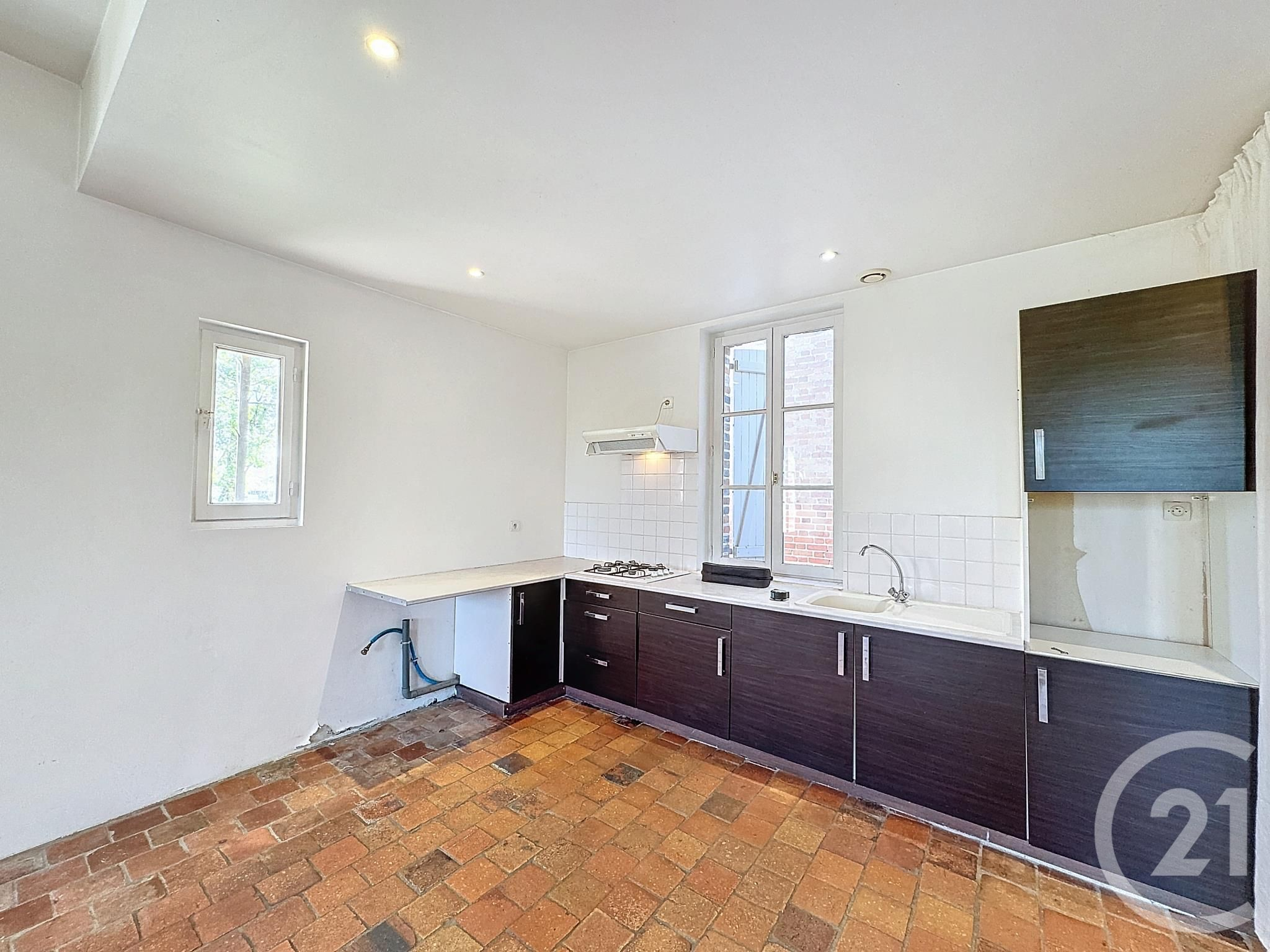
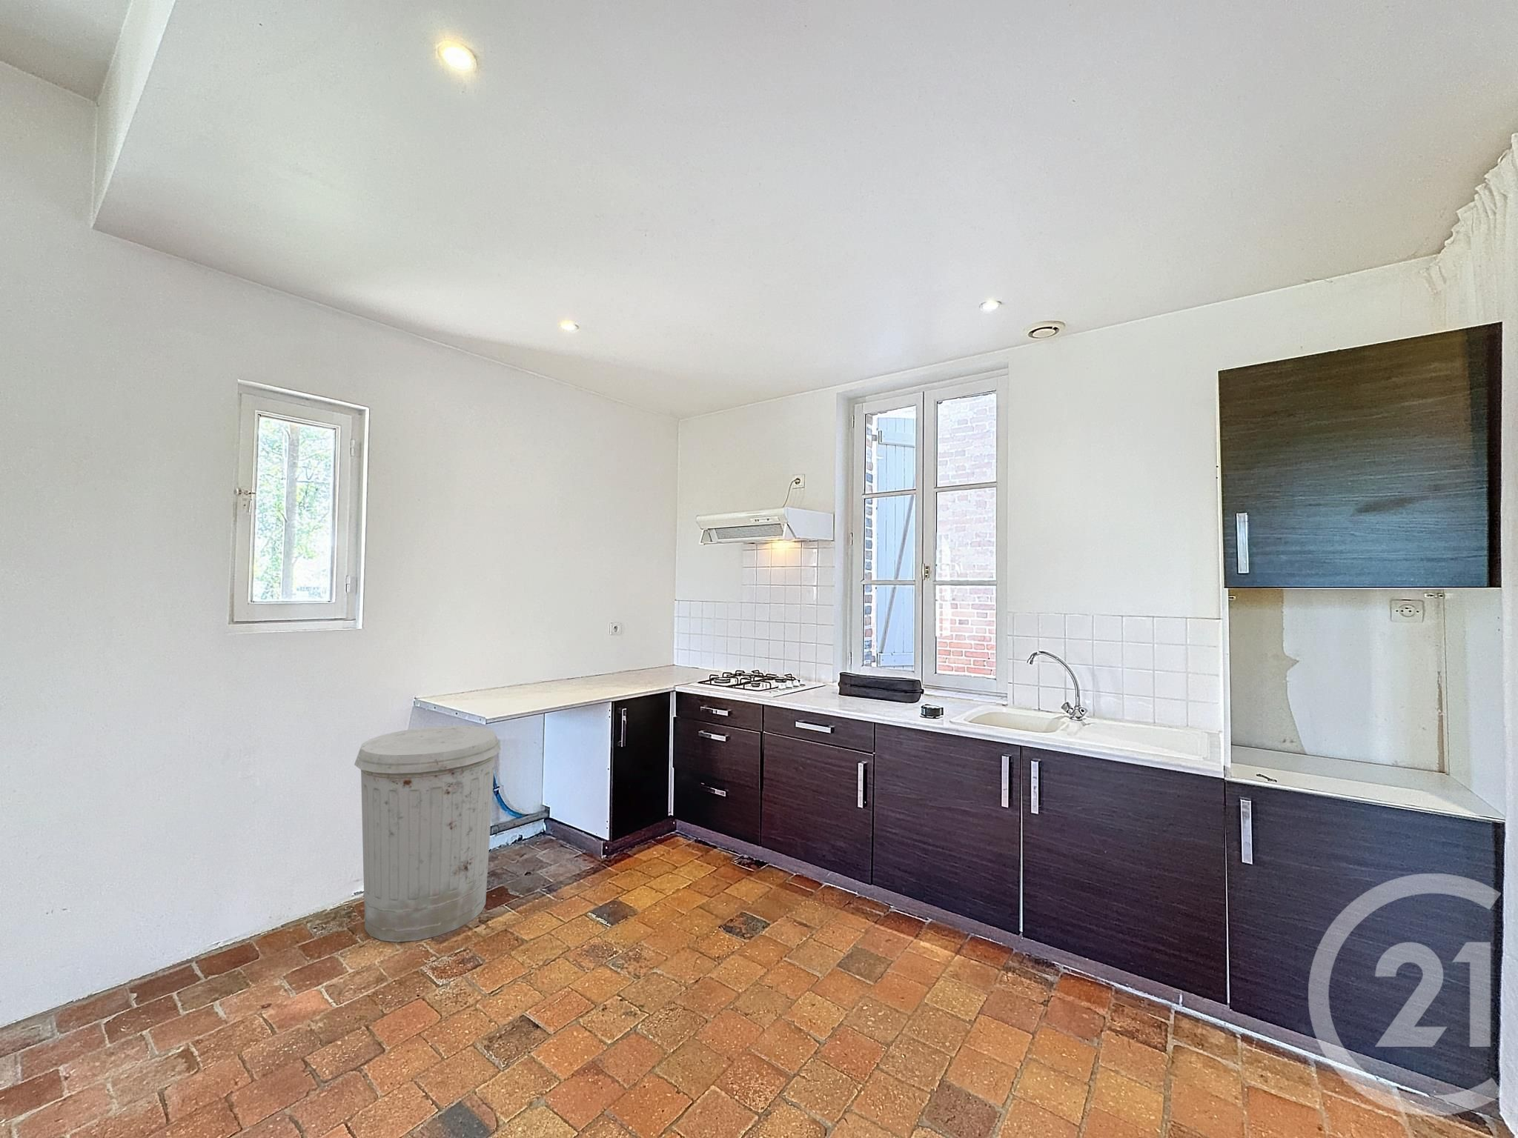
+ trash can (429, 822)
